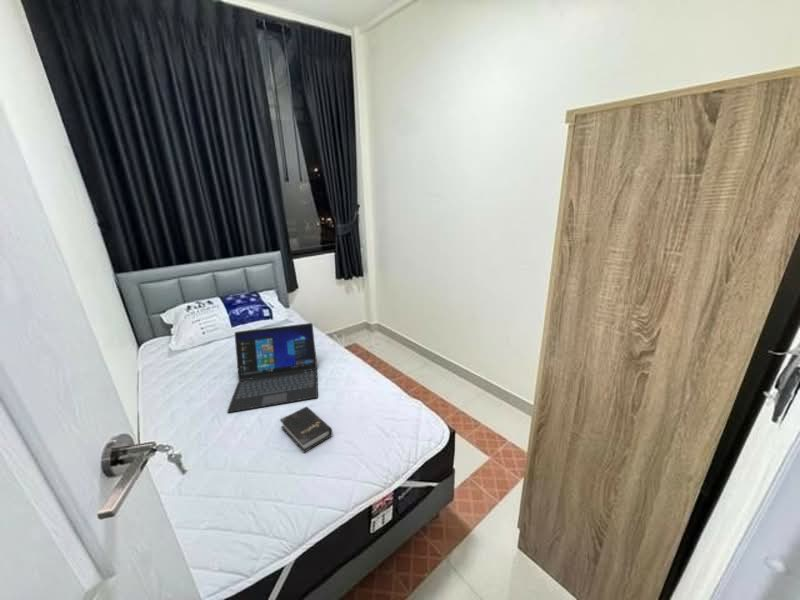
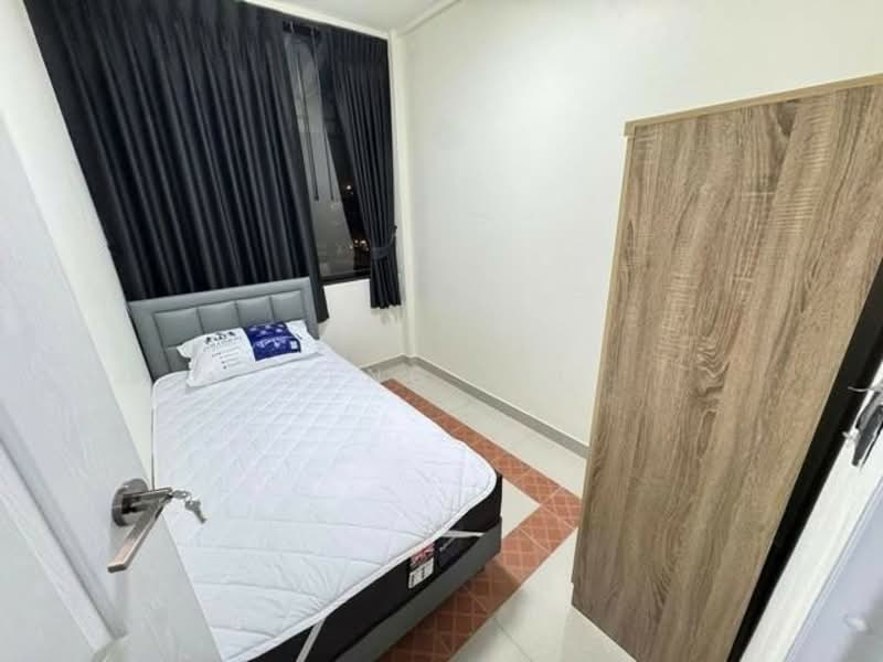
- laptop (274, 362)
- hardback book (306, 427)
